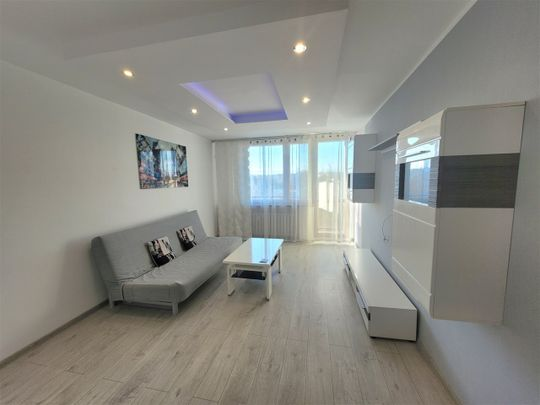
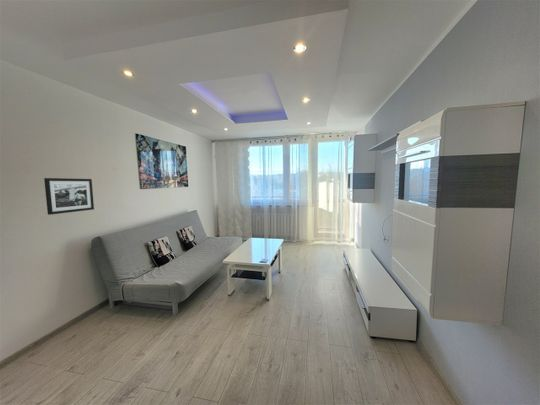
+ picture frame (71, 195)
